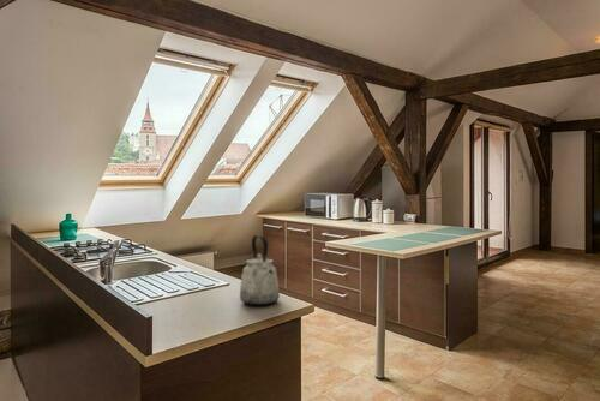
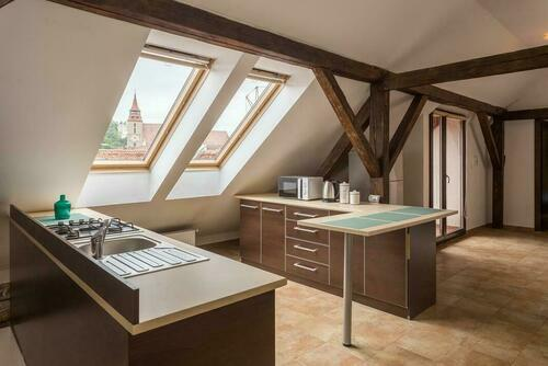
- kettle (262, 270)
